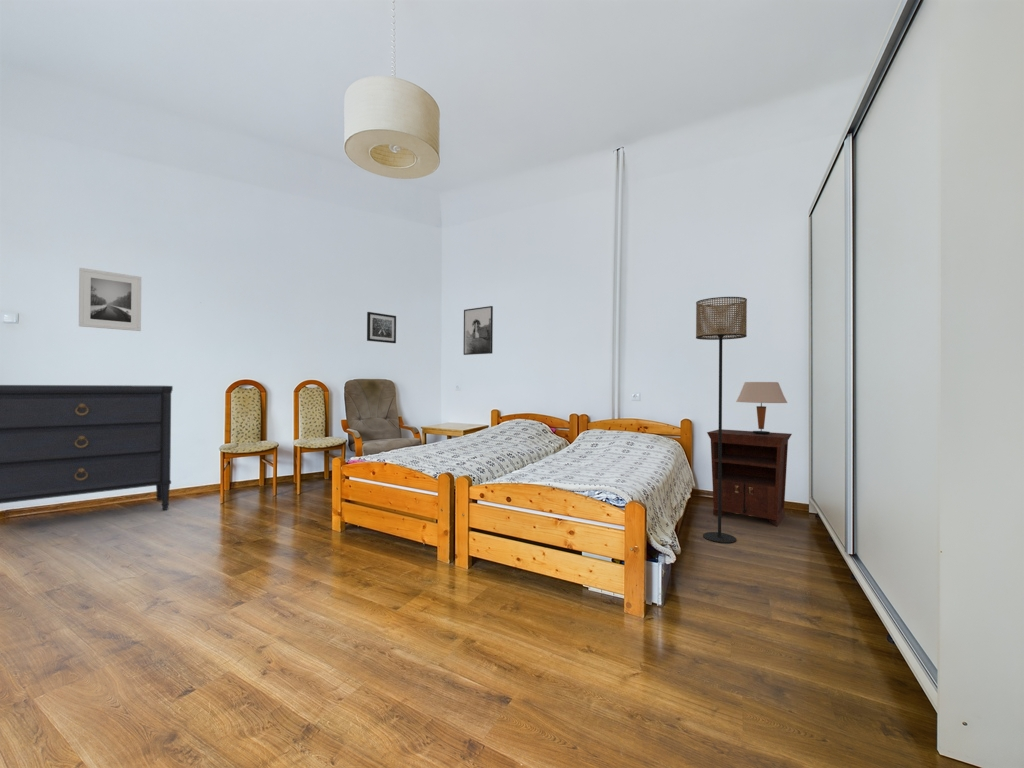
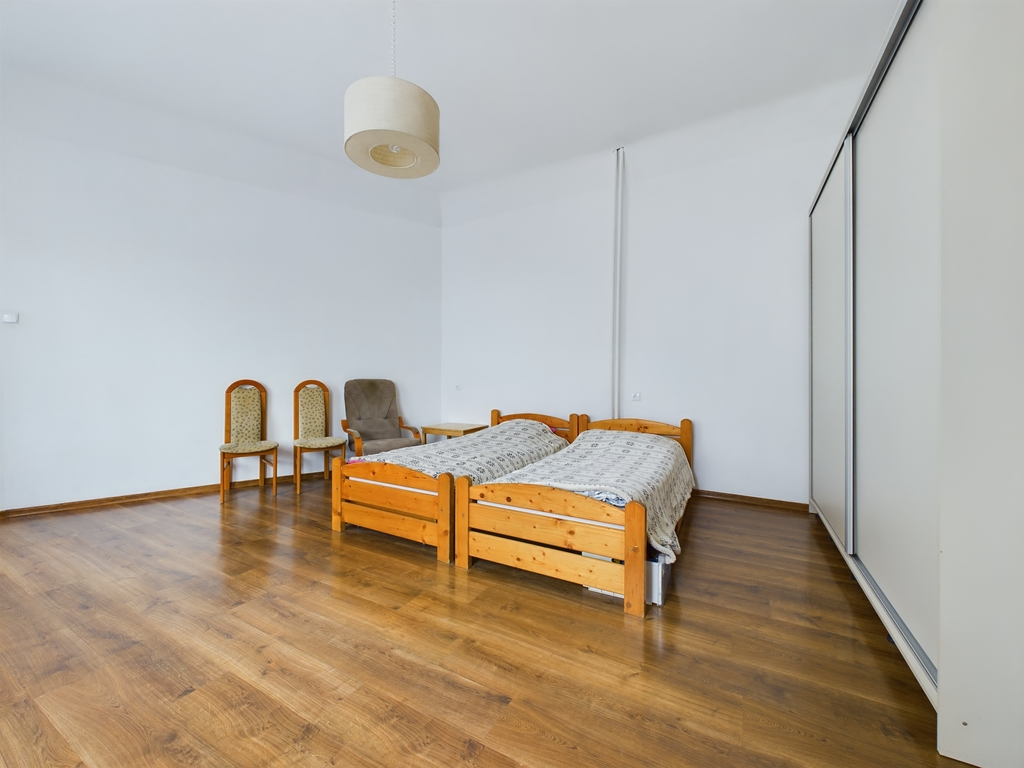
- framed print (111, 300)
- table lamp (761, 407)
- dresser (81, 450)
- floor lamp (720, 419)
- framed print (477, 331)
- wall art (381, 328)
- nightstand (748, 474)
